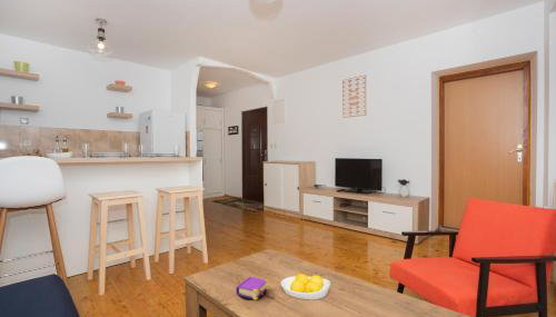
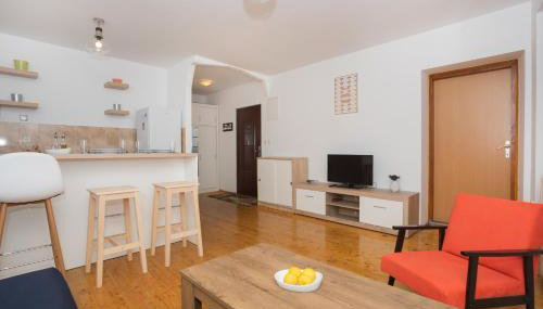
- book (252, 287)
